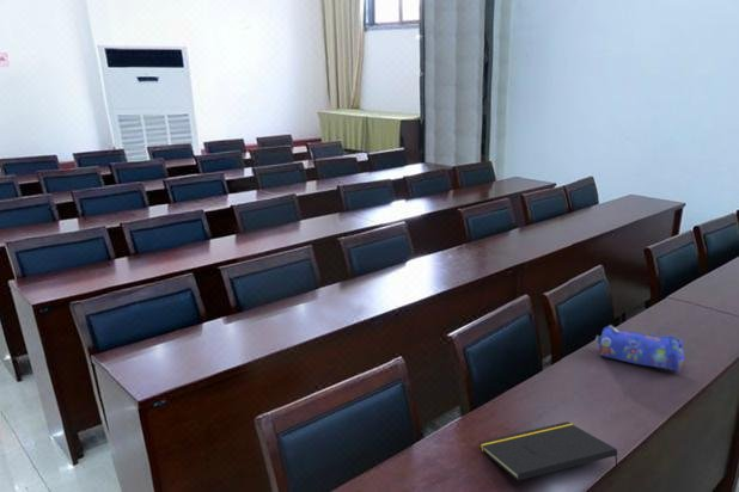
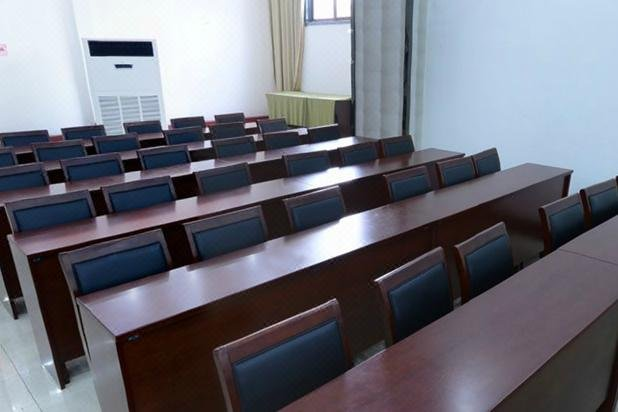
- pencil case (639, 346)
- notepad (544, 448)
